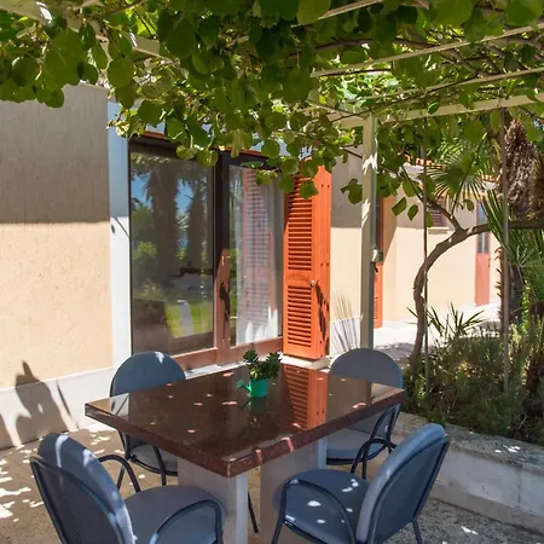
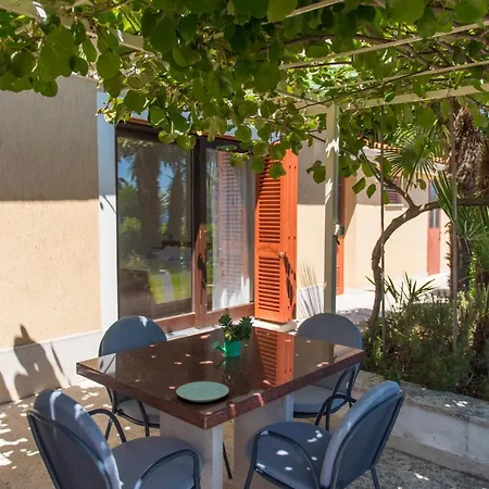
+ plate (202, 392)
